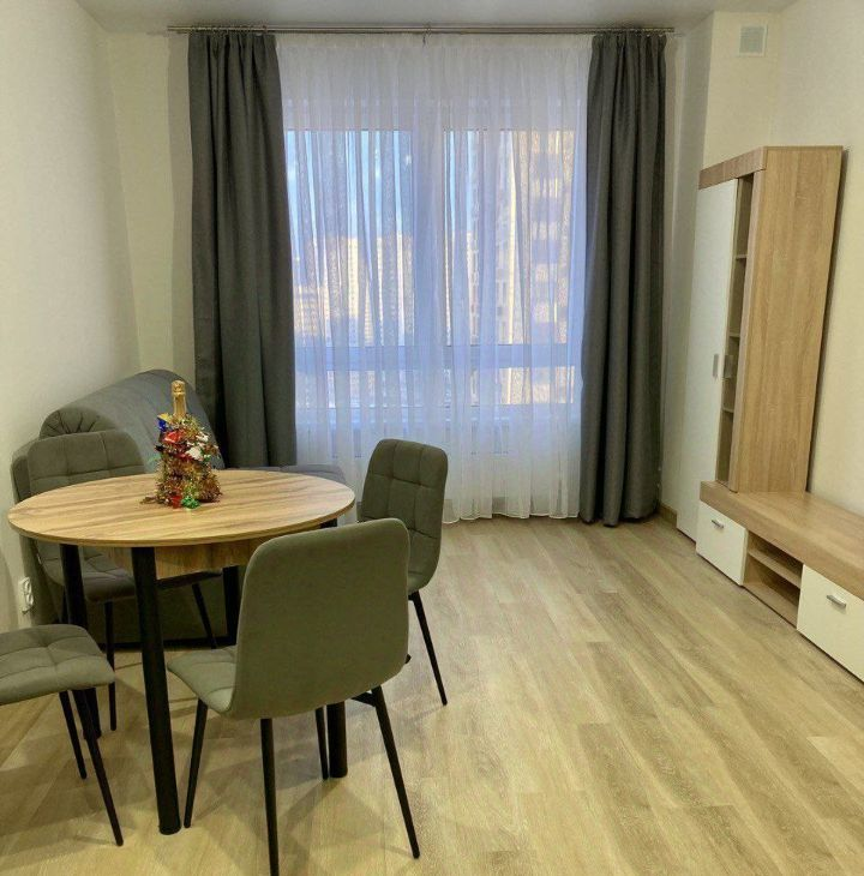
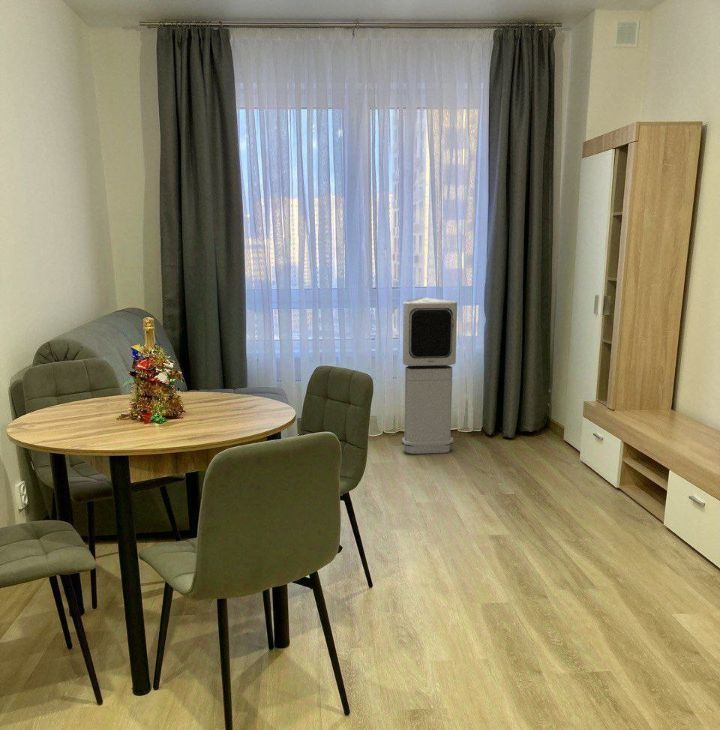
+ air purifier (425, 374)
